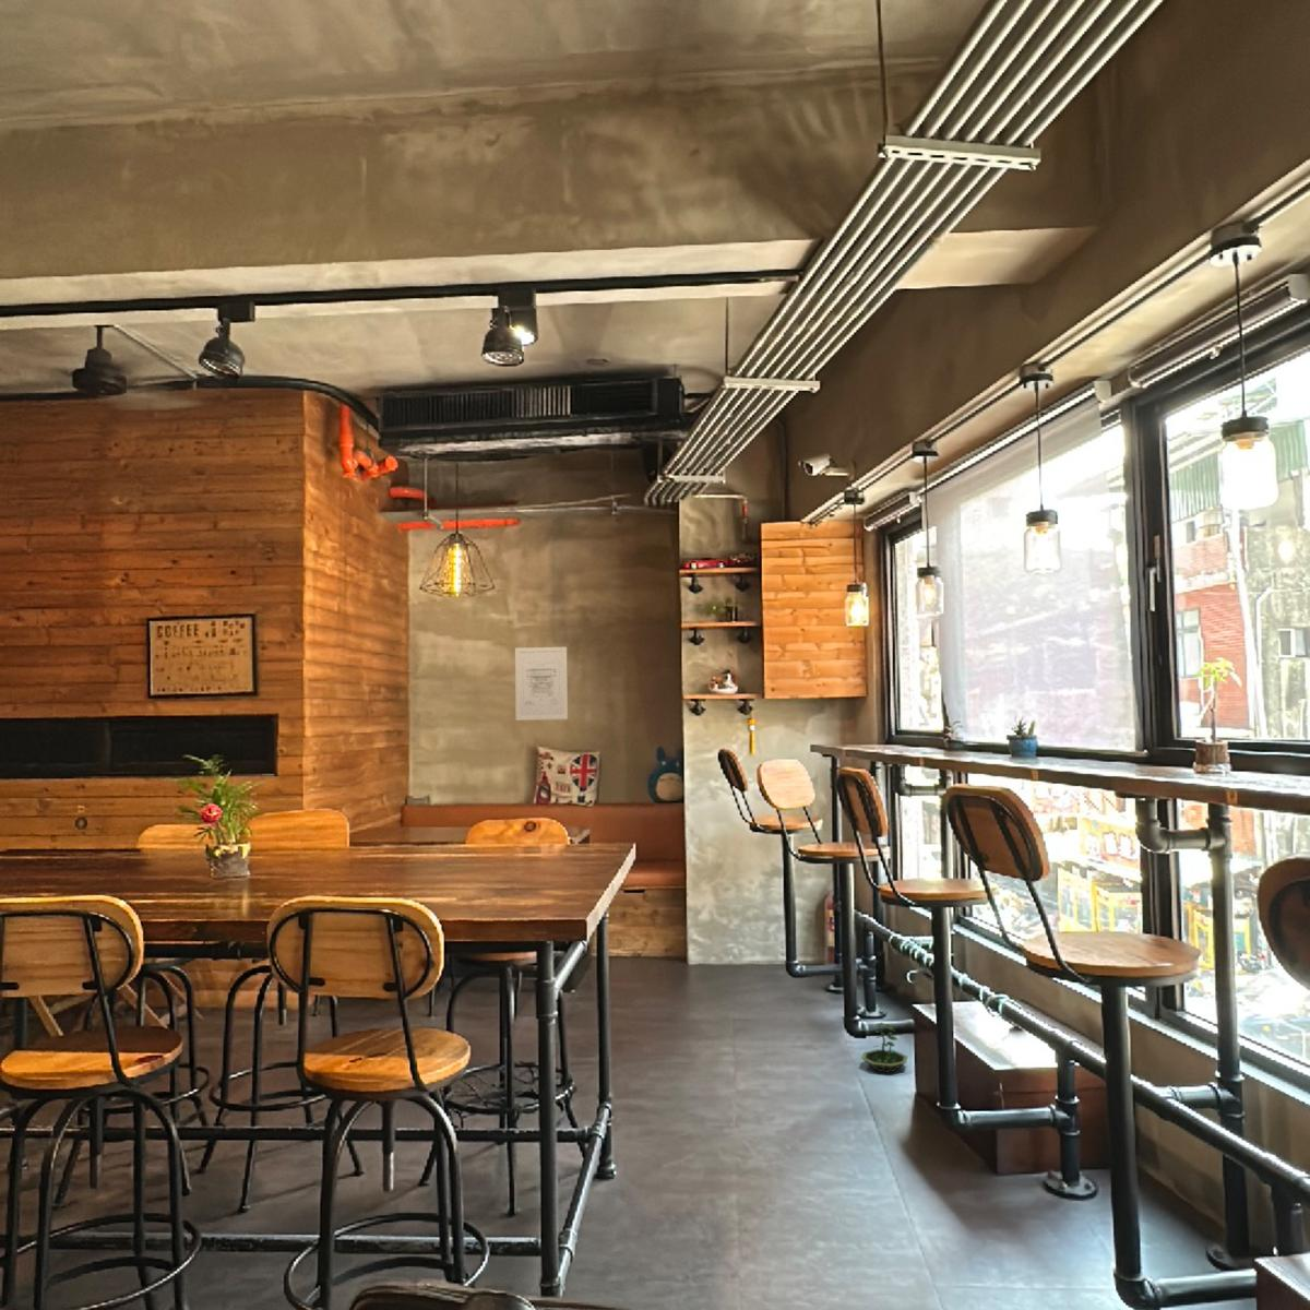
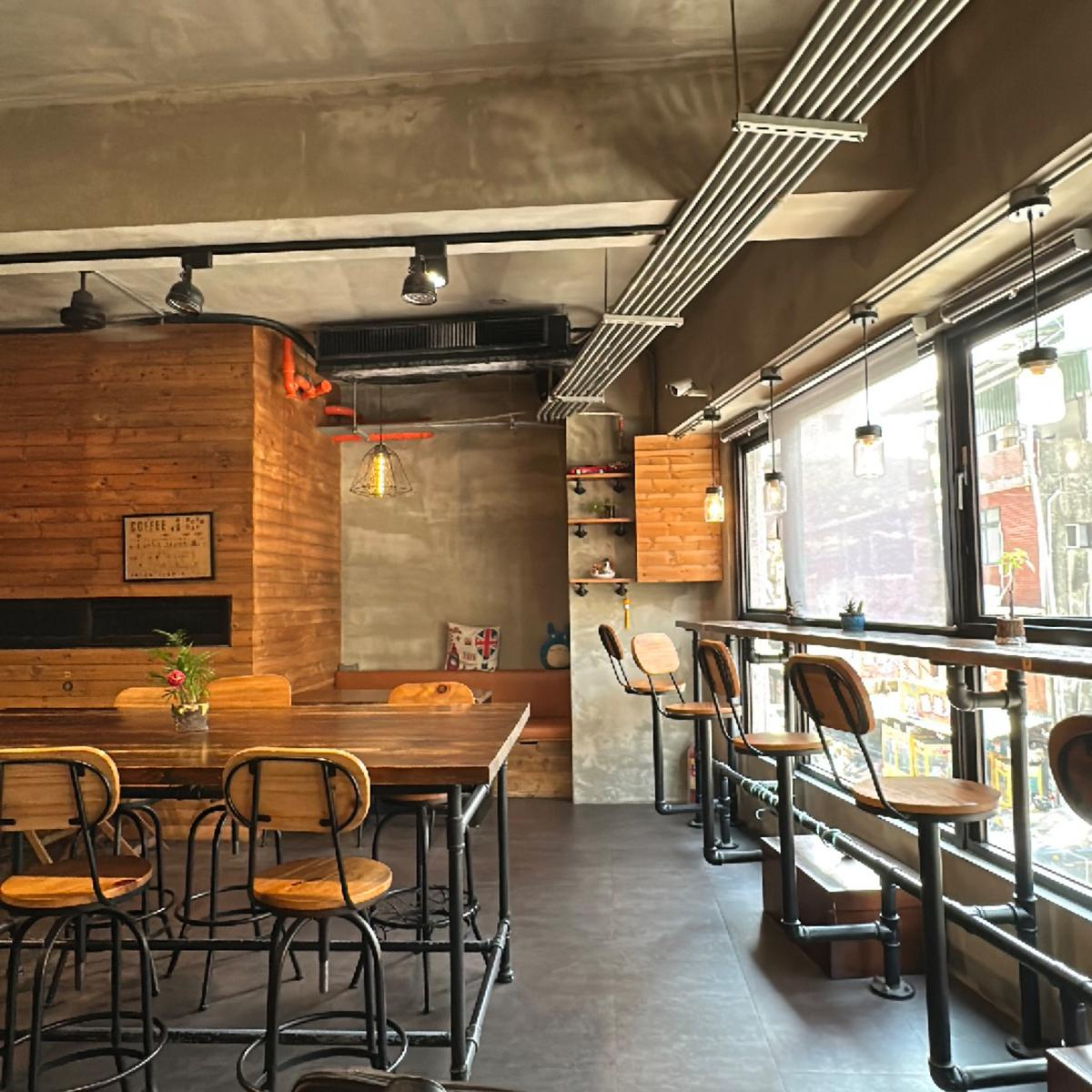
- wall art (540, 684)
- terrarium (882, 1032)
